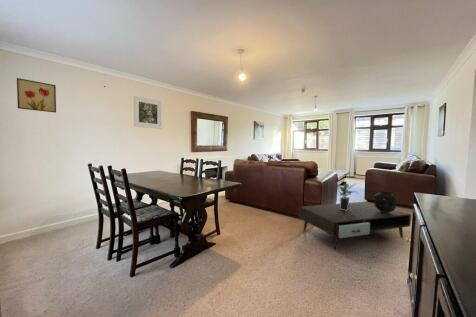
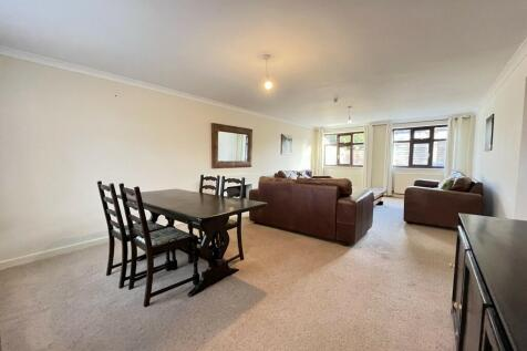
- decorative sphere (384, 202)
- potted plant (344, 196)
- wall art (37, 96)
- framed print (148, 113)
- coffee table (356, 223)
